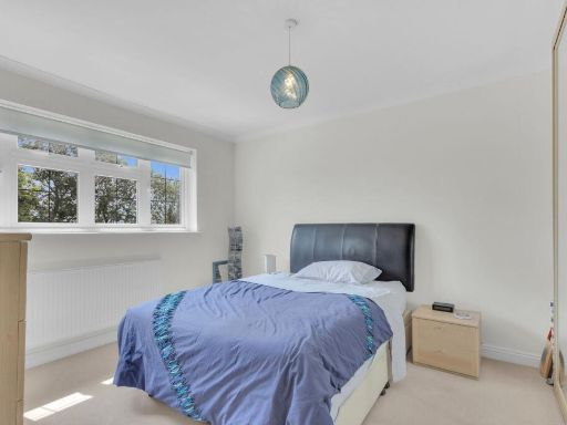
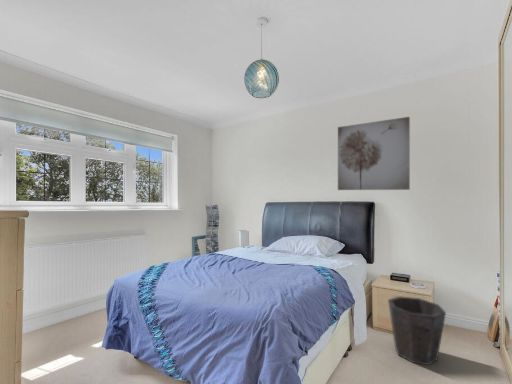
+ waste bin (415, 329)
+ wall art (371, 156)
